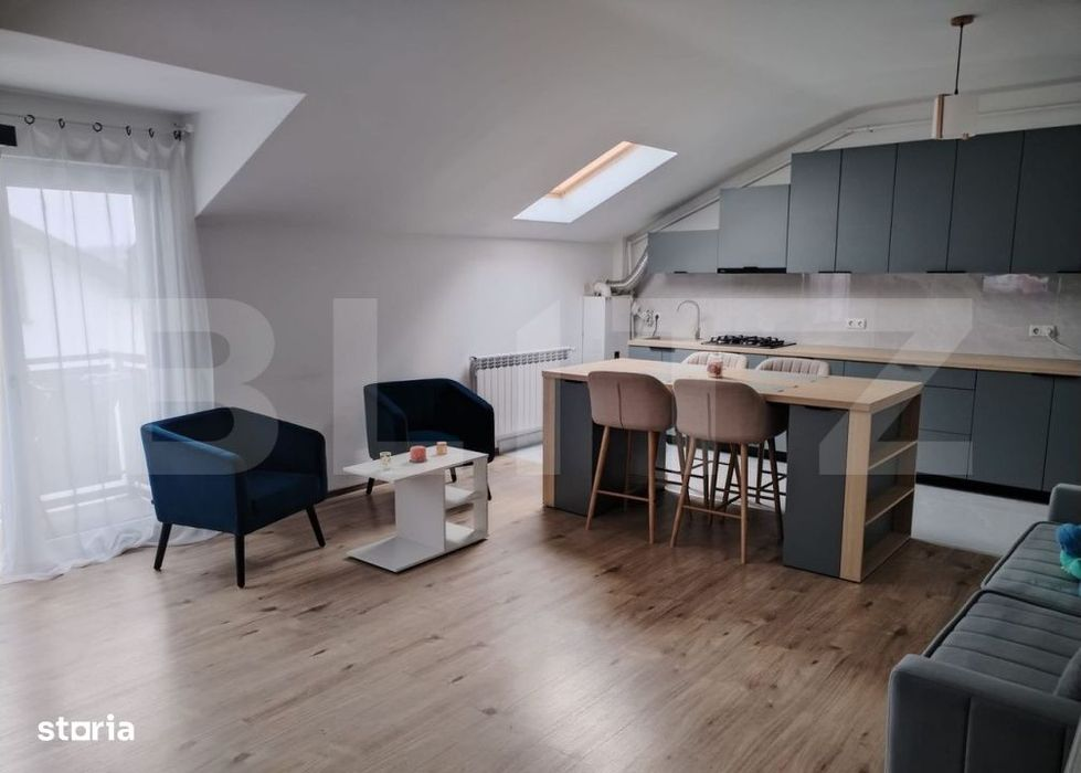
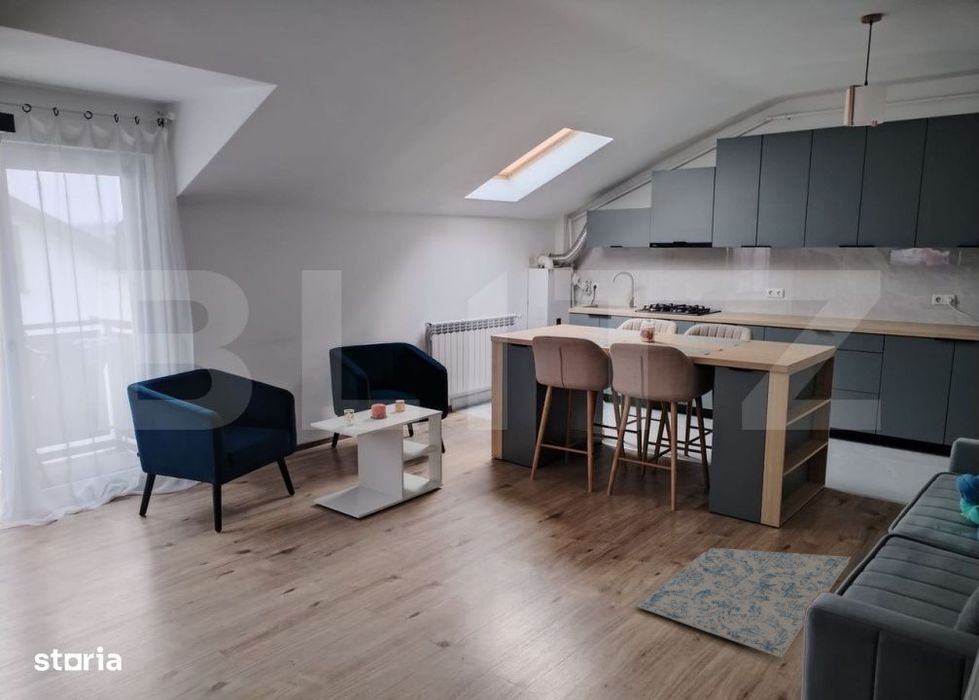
+ rug (755, 577)
